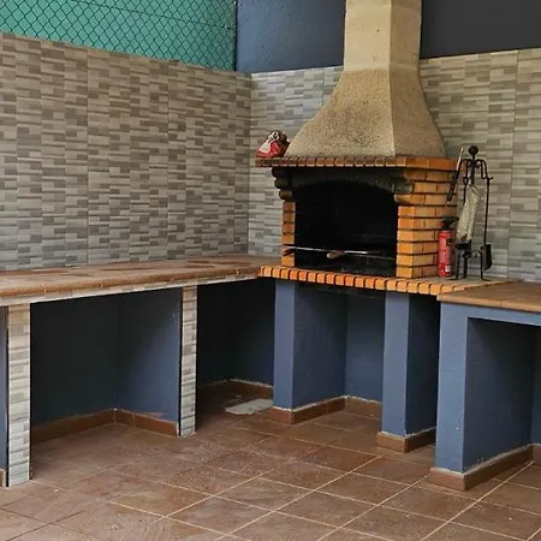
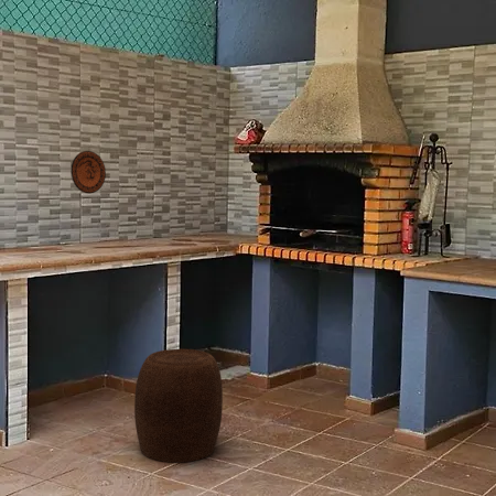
+ decorative plate (88, 172)
+ stool (179, 402)
